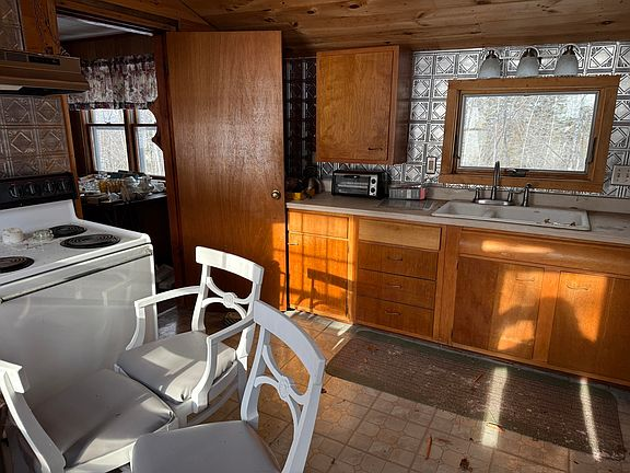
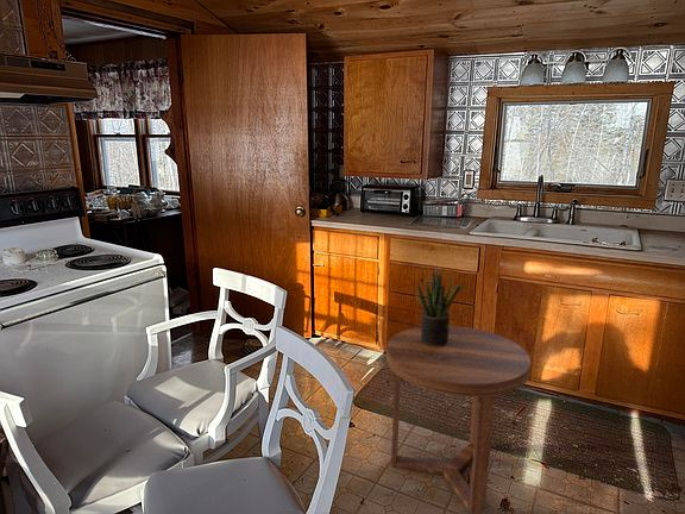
+ potted plant (439, 306)
+ side table (452, 394)
